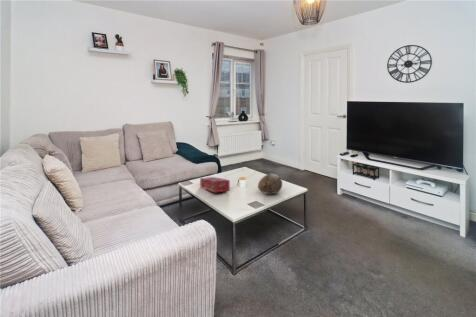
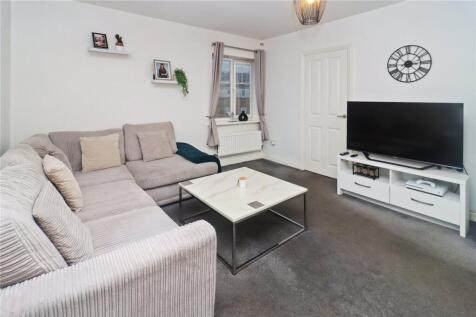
- decorative egg (269, 183)
- tissue box (214, 184)
